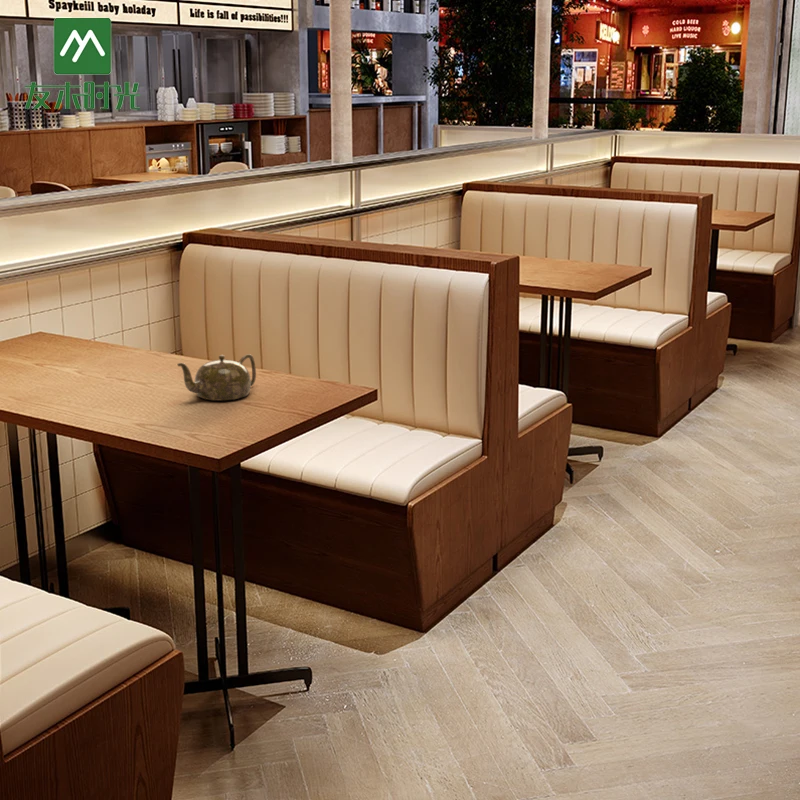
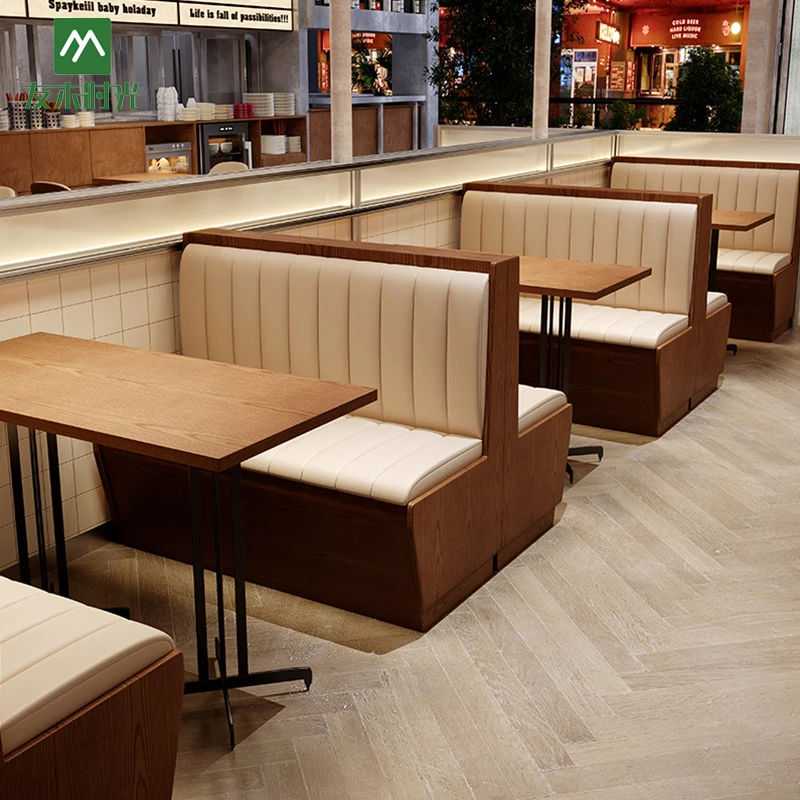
- teapot (218, 375)
